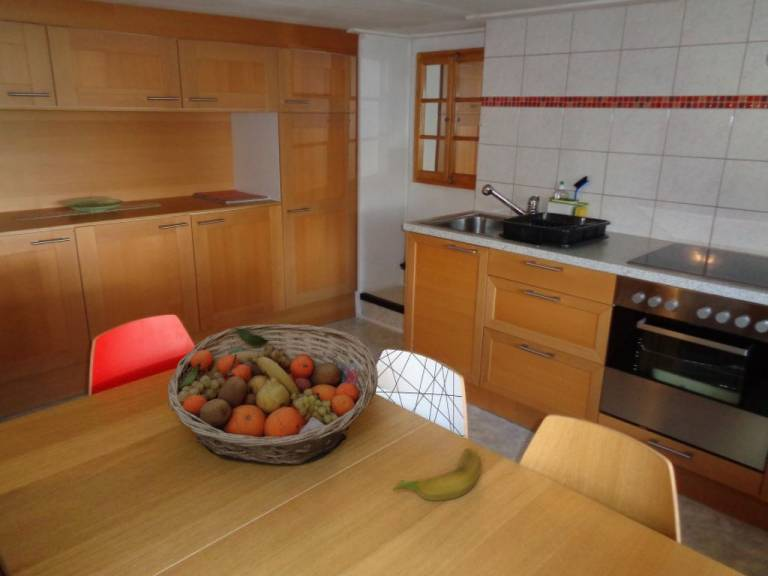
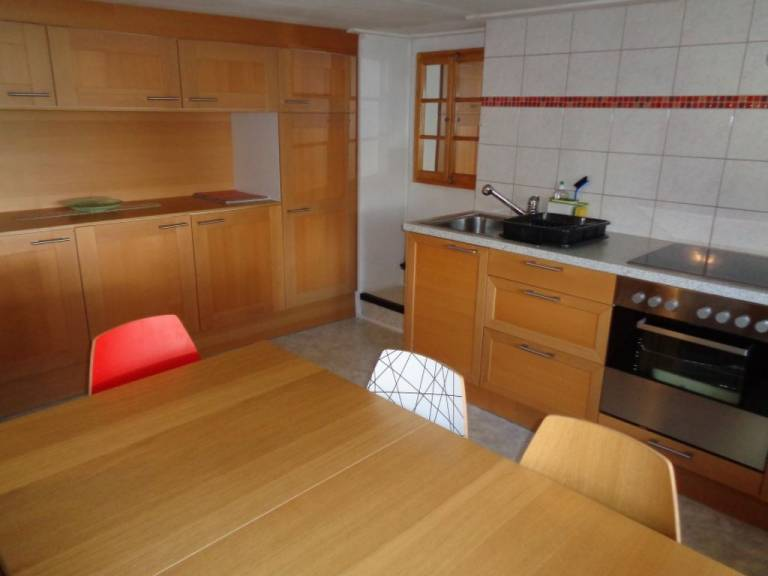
- banana (442, 474)
- fruit basket (274, 390)
